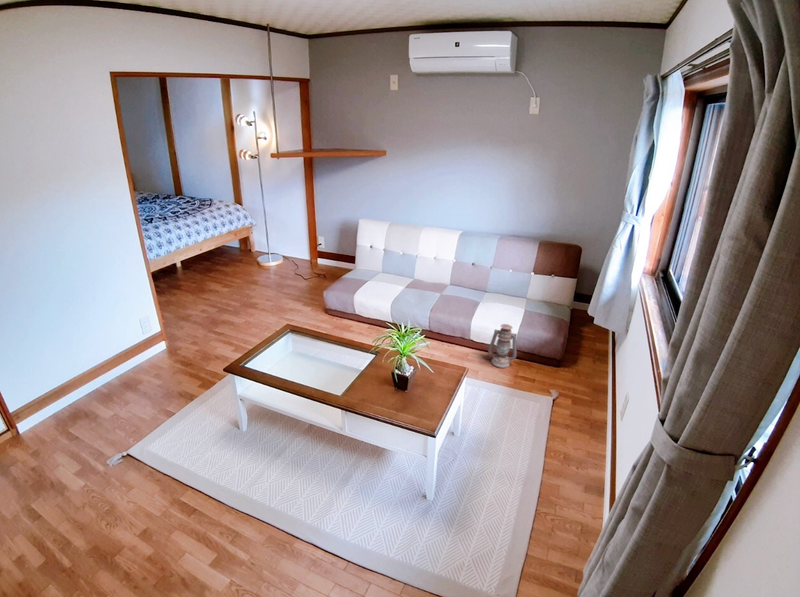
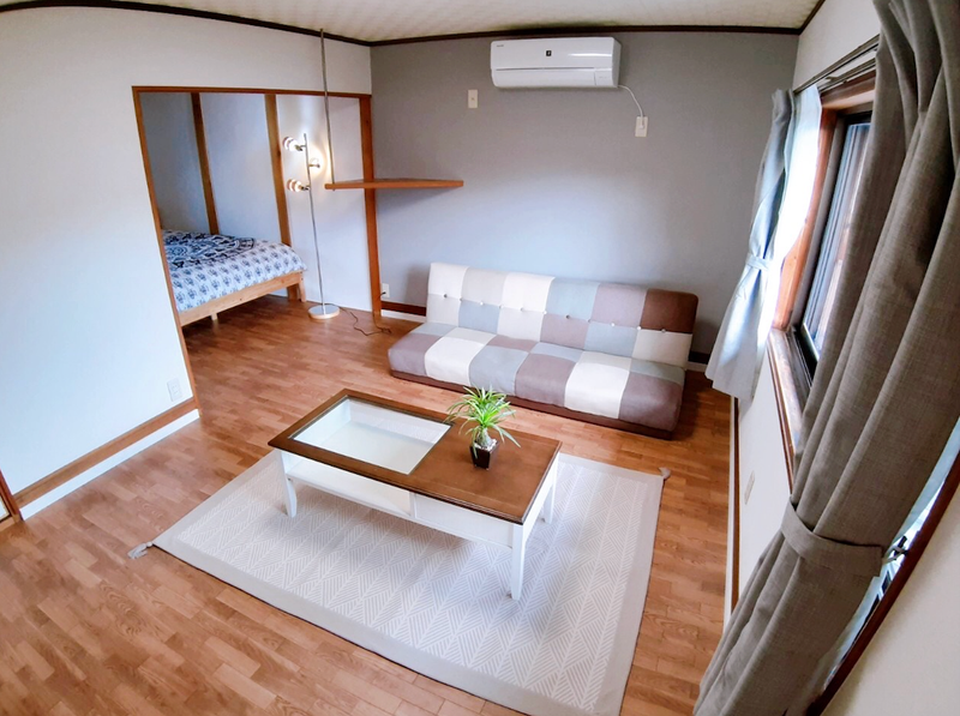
- lantern (503, 343)
